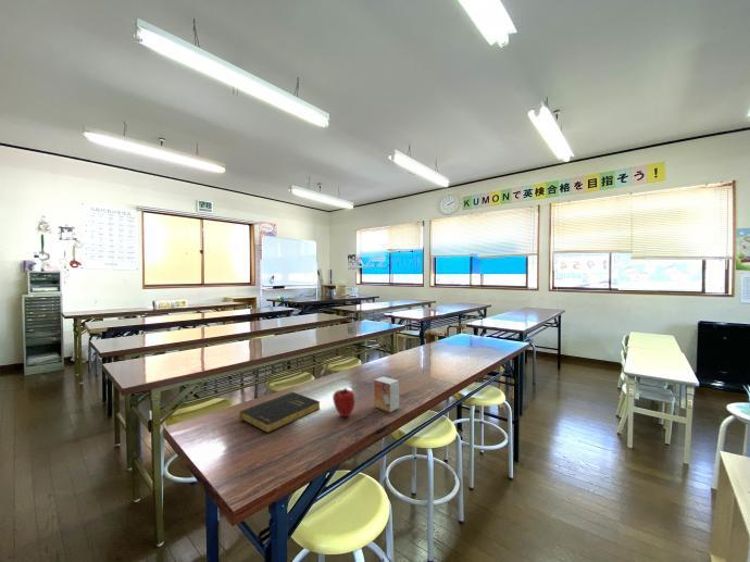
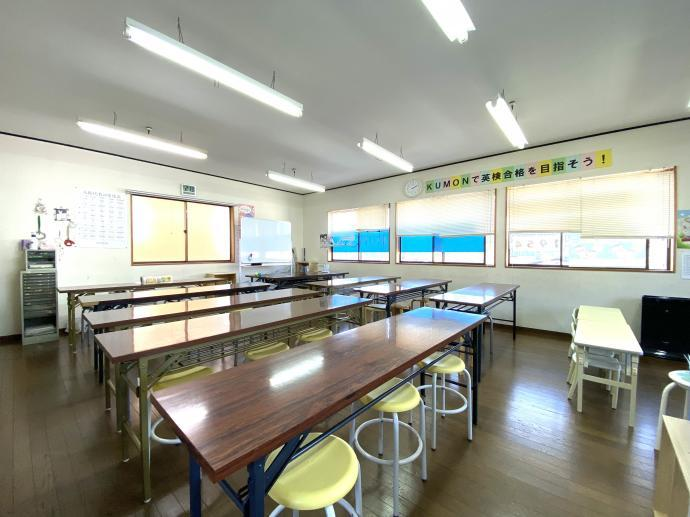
- small box (386, 394)
- apple (343, 401)
- book (279, 410)
